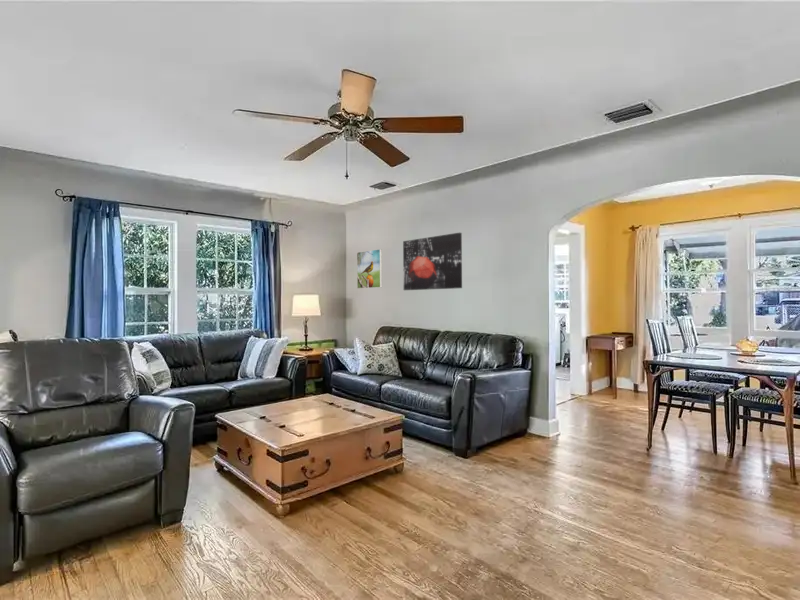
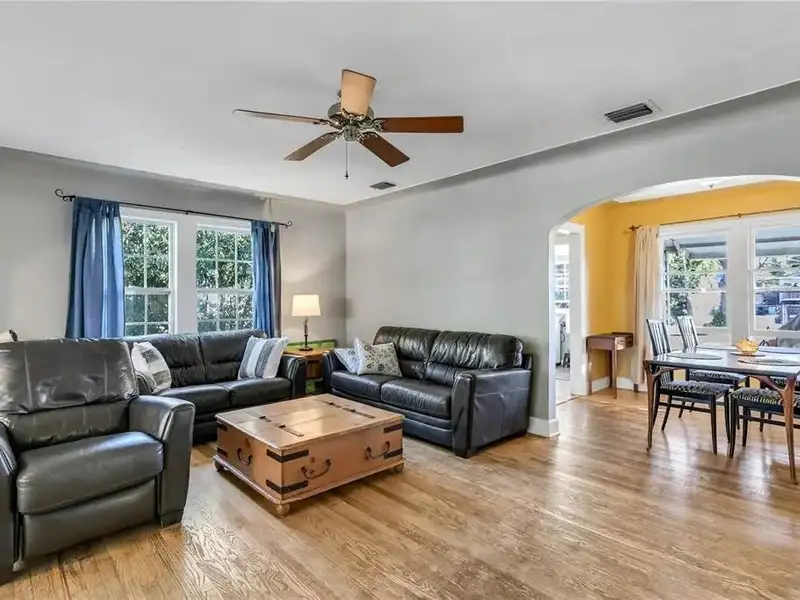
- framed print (369, 269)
- wall art (430, 263)
